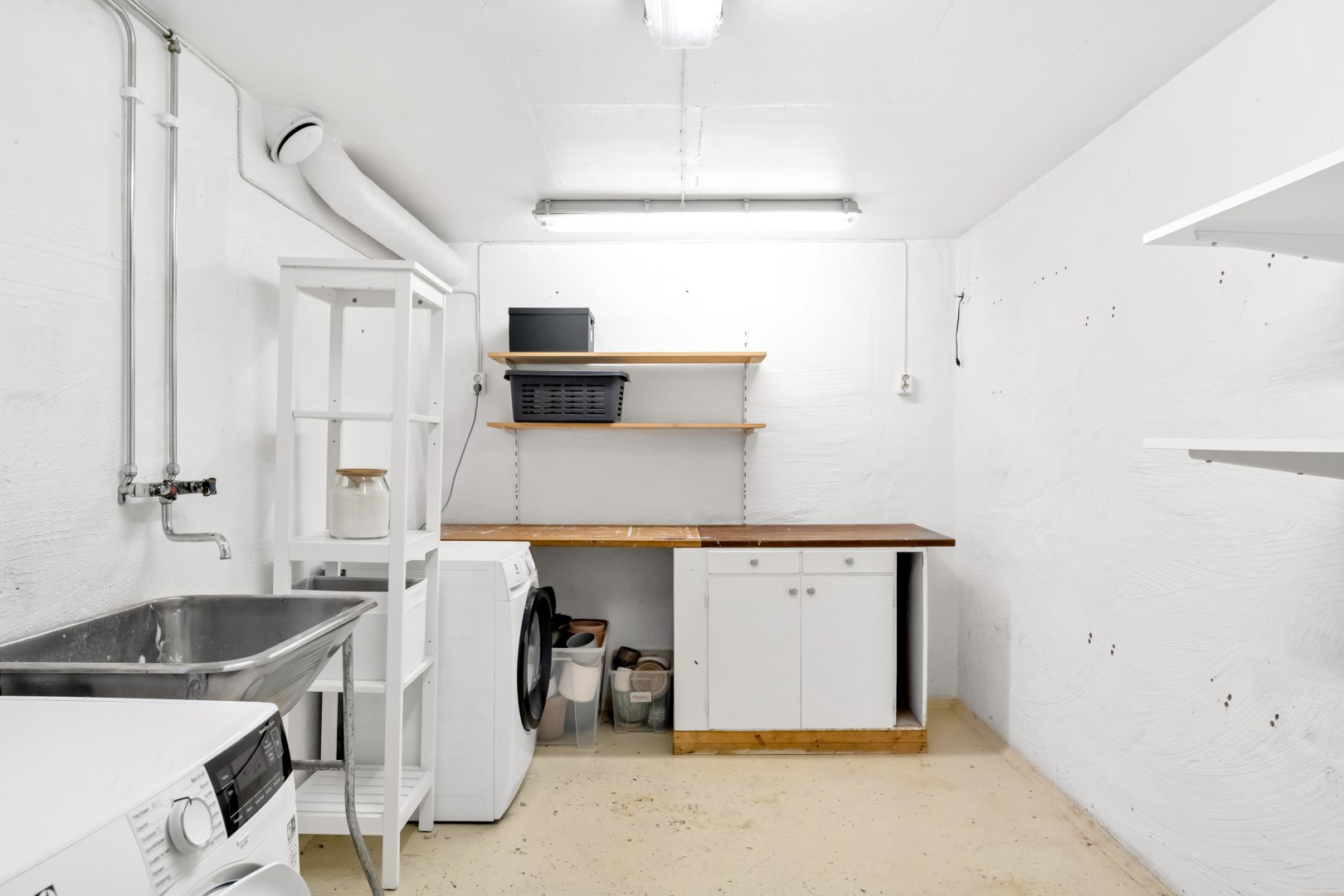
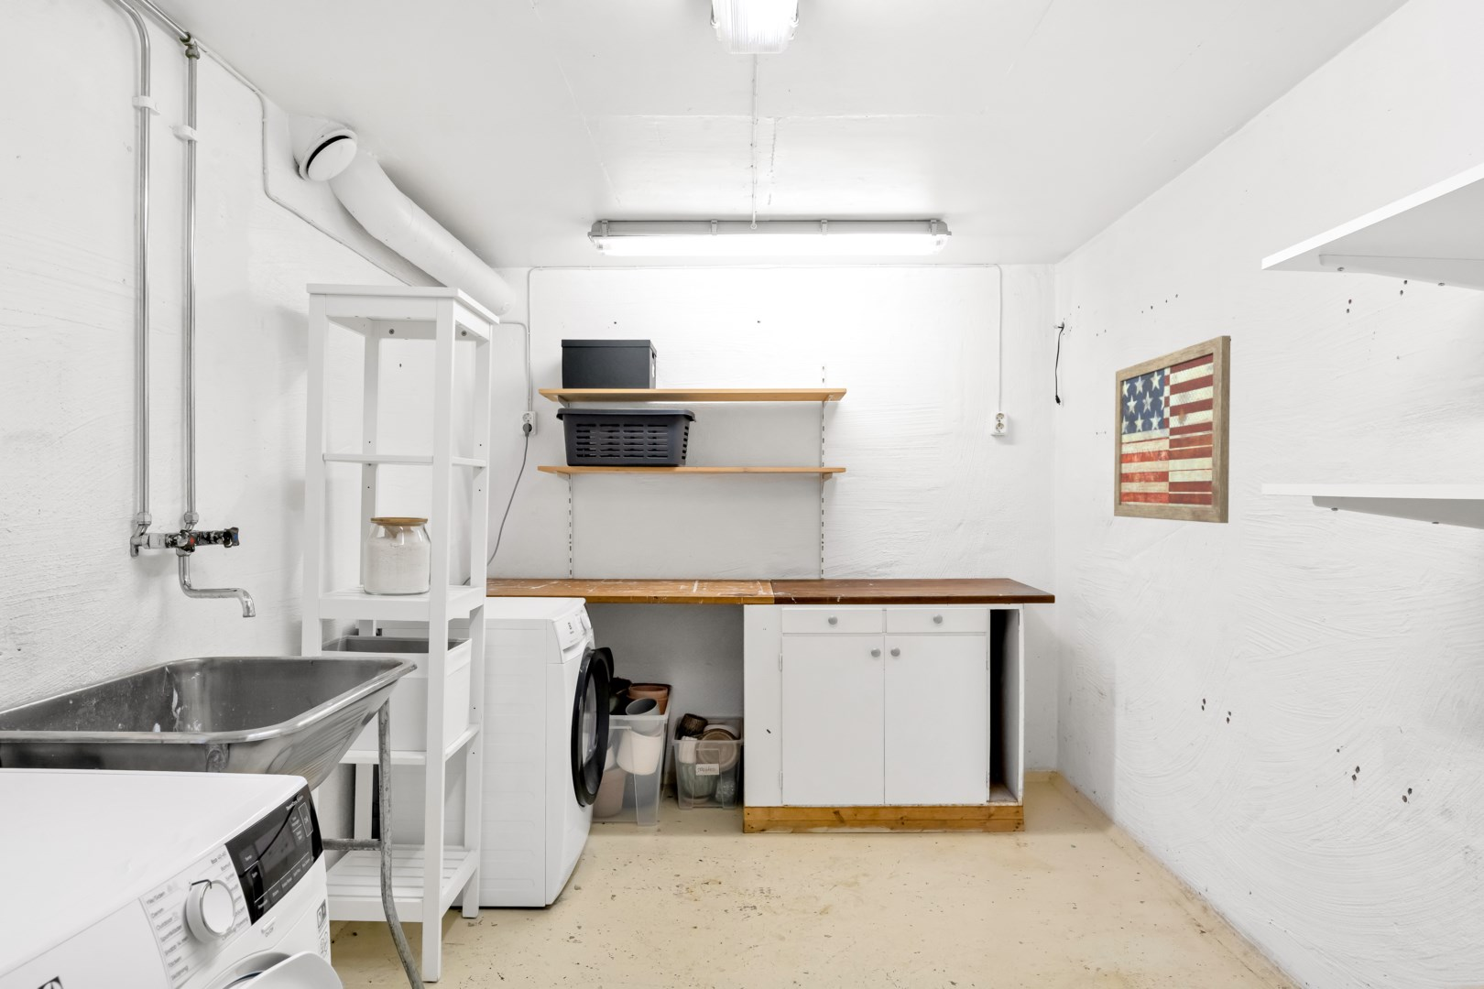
+ wall art (1164, 437)
